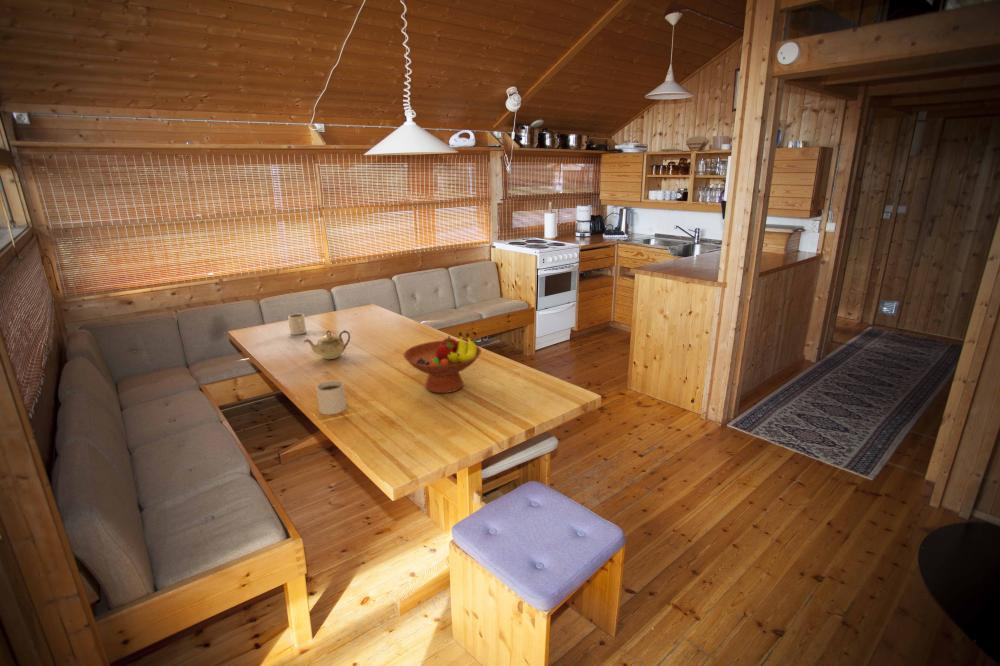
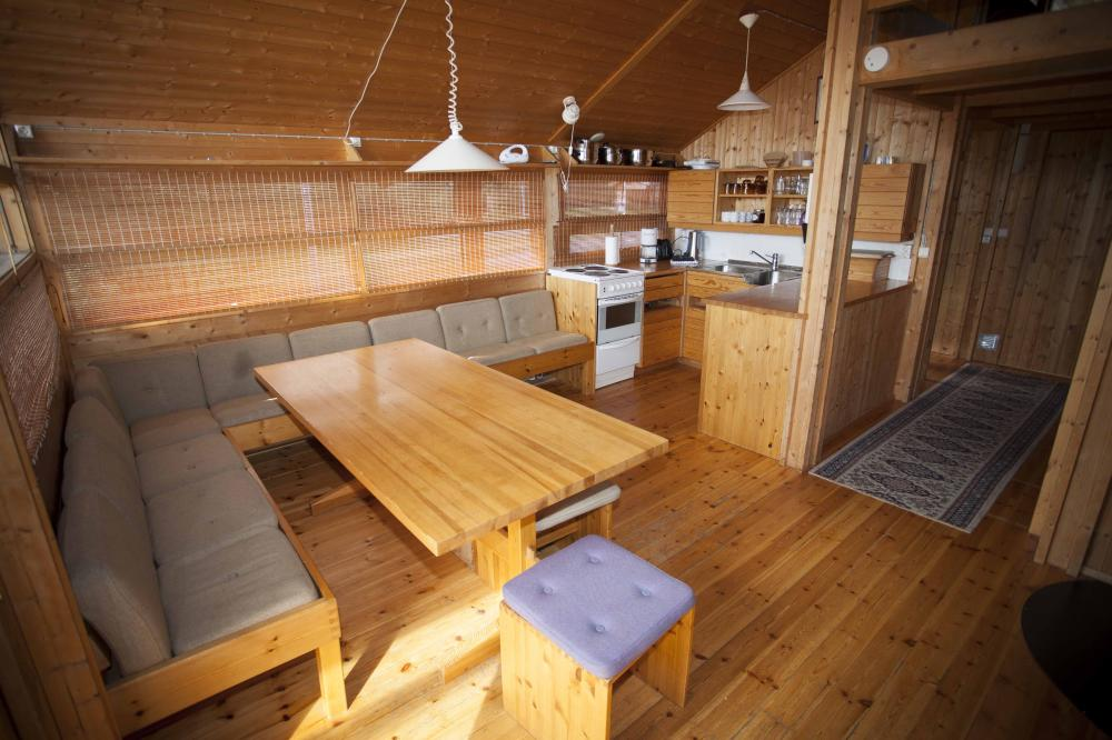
- fruit bowl (443, 363)
- mug (329, 395)
- teapot (327, 344)
- mug (298, 324)
